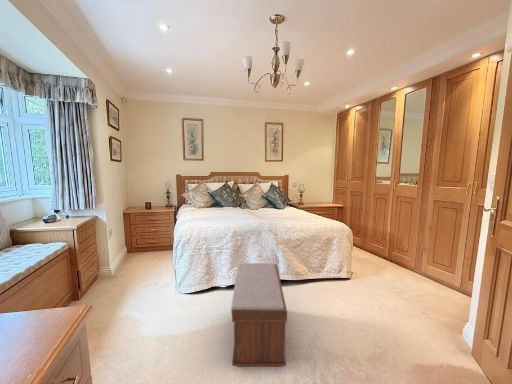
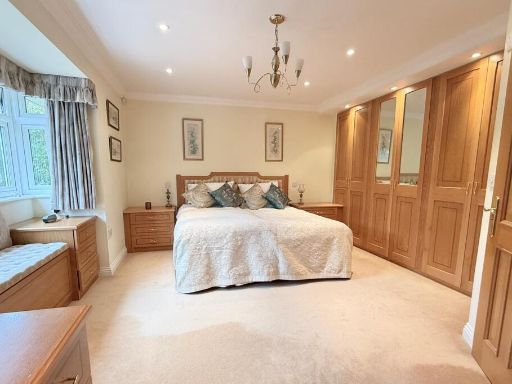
- bench (257, 307)
